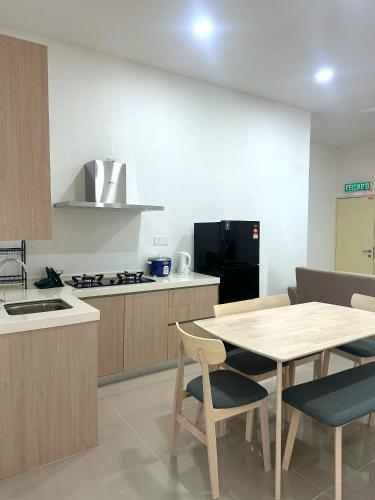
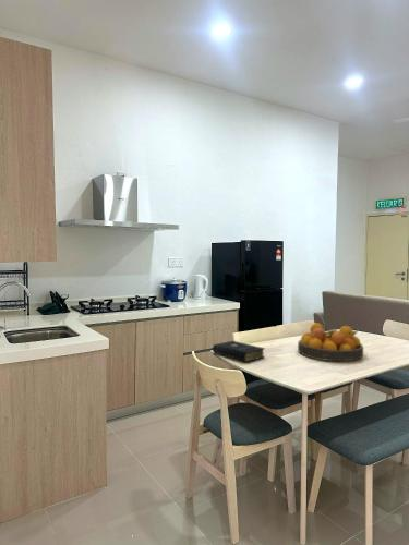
+ fruit bowl (329, 339)
+ book (240, 350)
